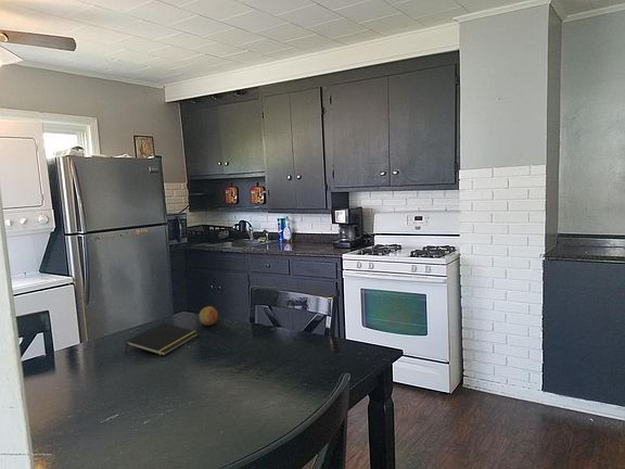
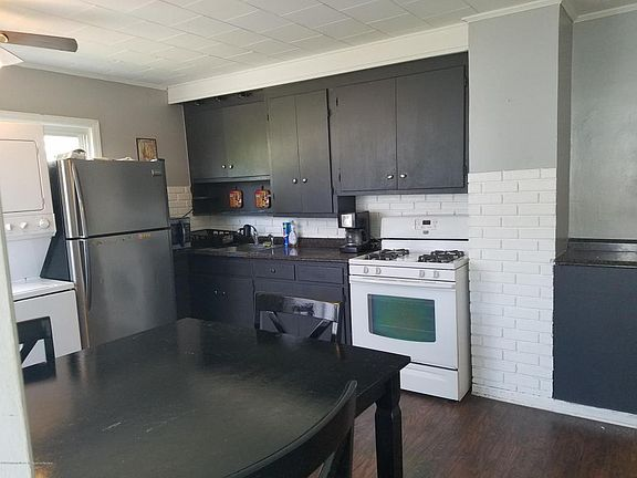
- fruit (207, 316)
- notepad (163, 338)
